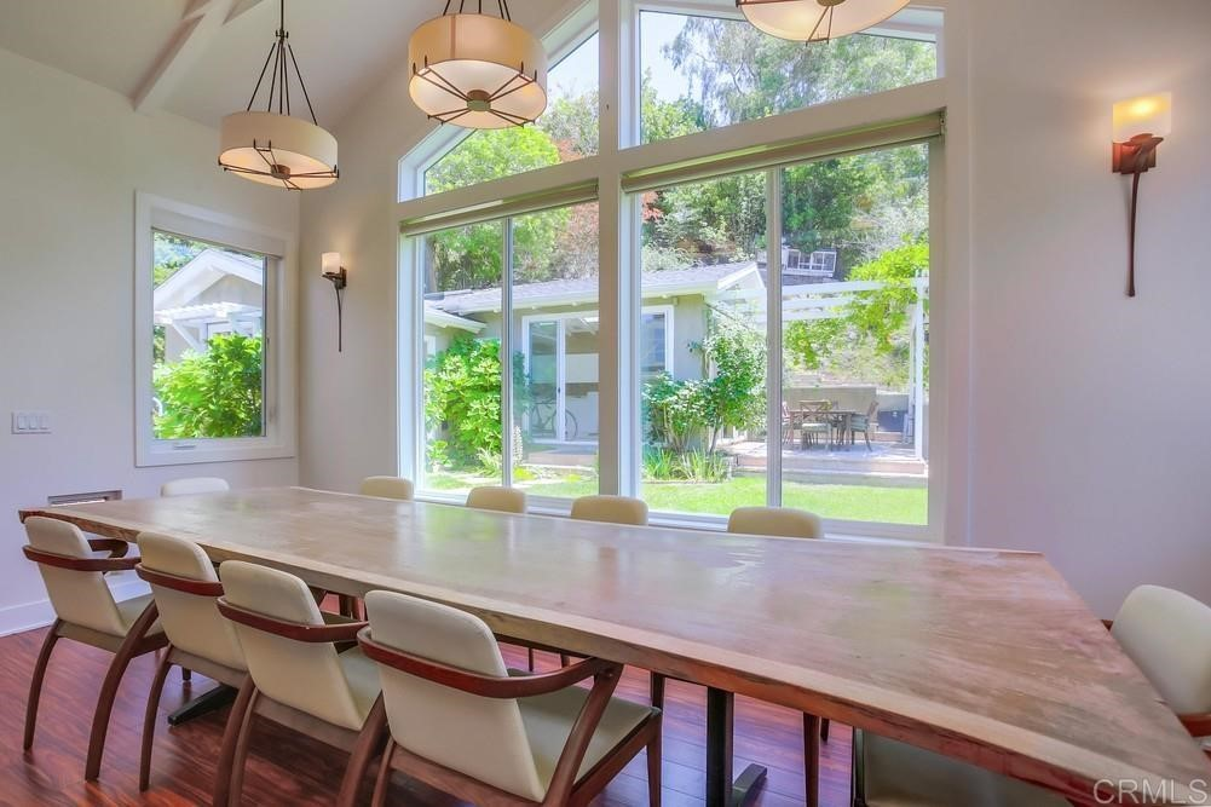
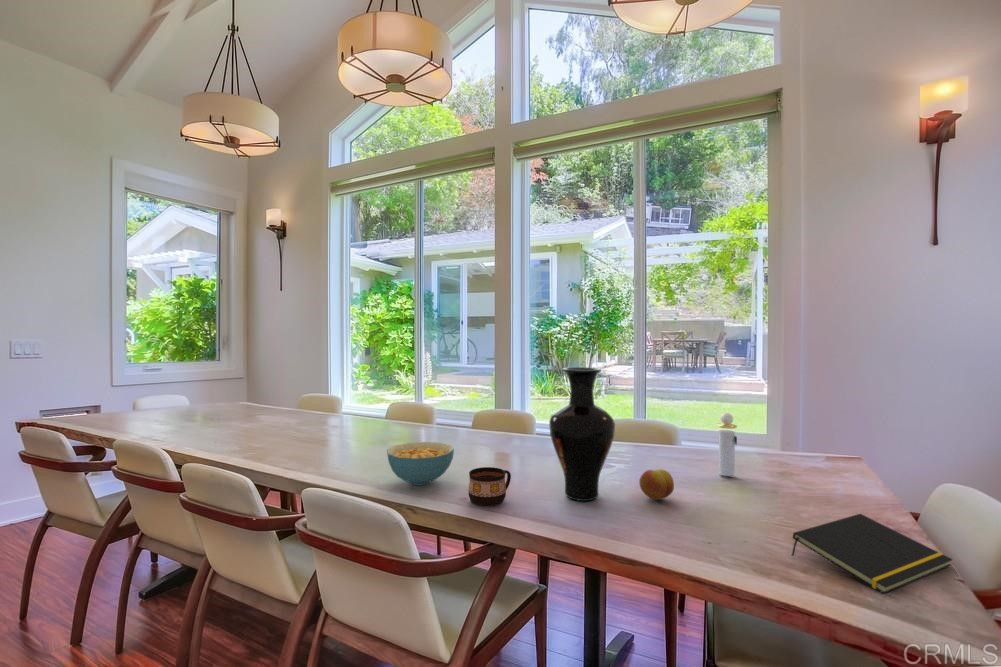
+ cup (489, 487)
+ vase (581, 432)
+ notepad (870, 548)
+ cereal bowl (420, 465)
+ perfume bottle (726, 444)
+ fruit (656, 484)
